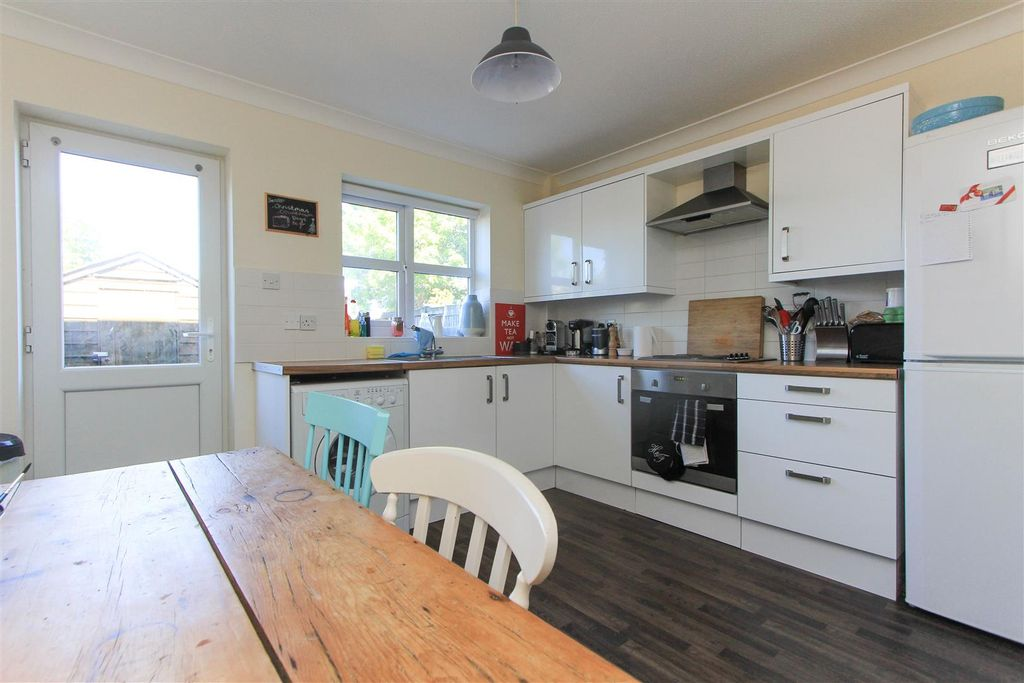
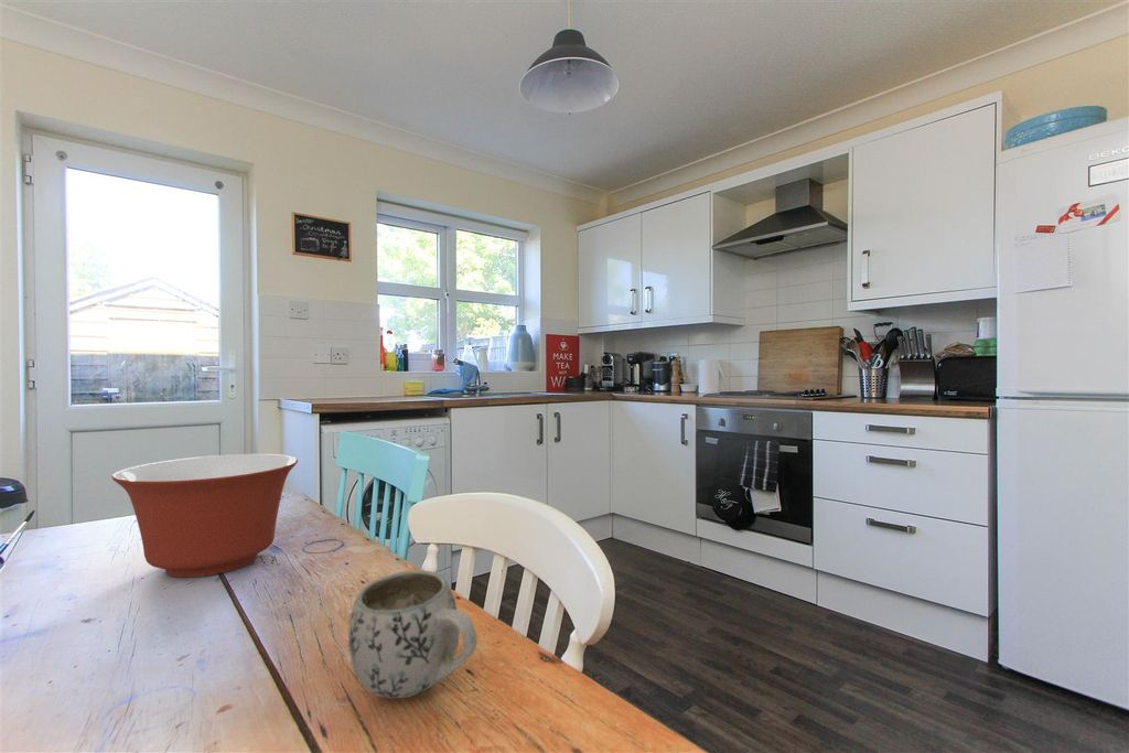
+ mug (419, 638)
+ mixing bowl (213, 514)
